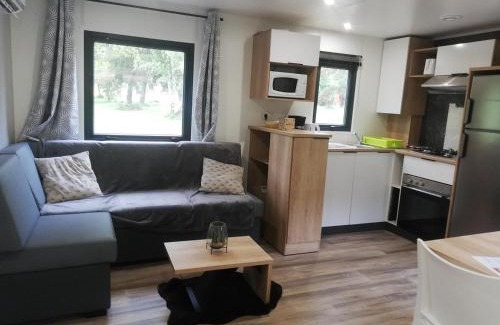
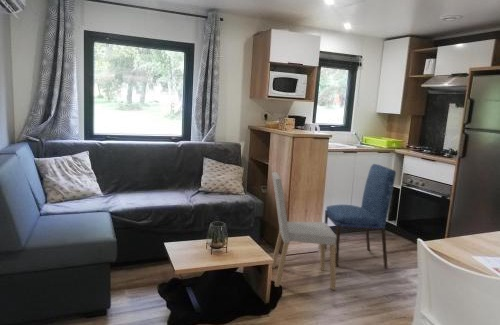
+ dining chair (305, 227)
+ dining chair (357, 212)
